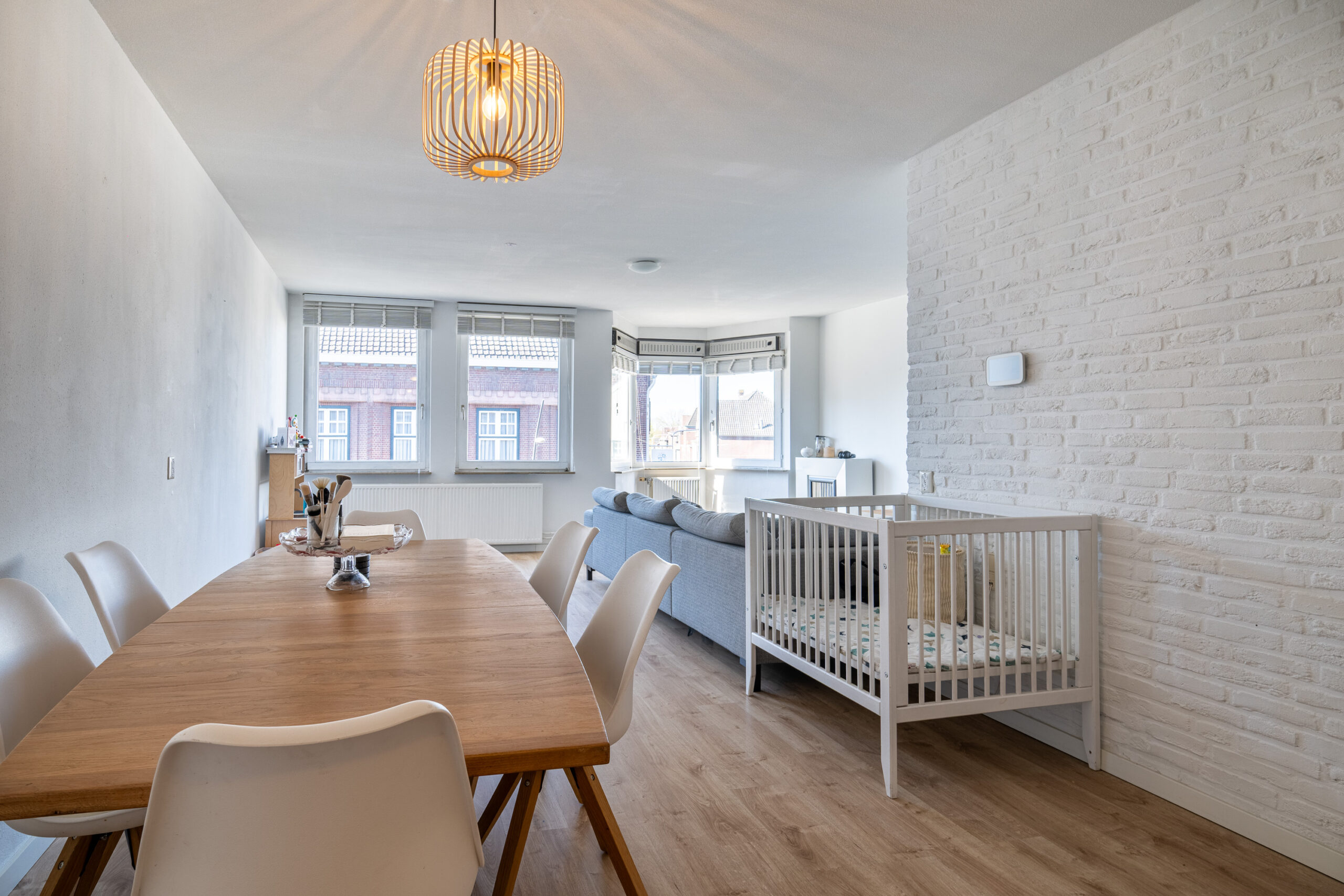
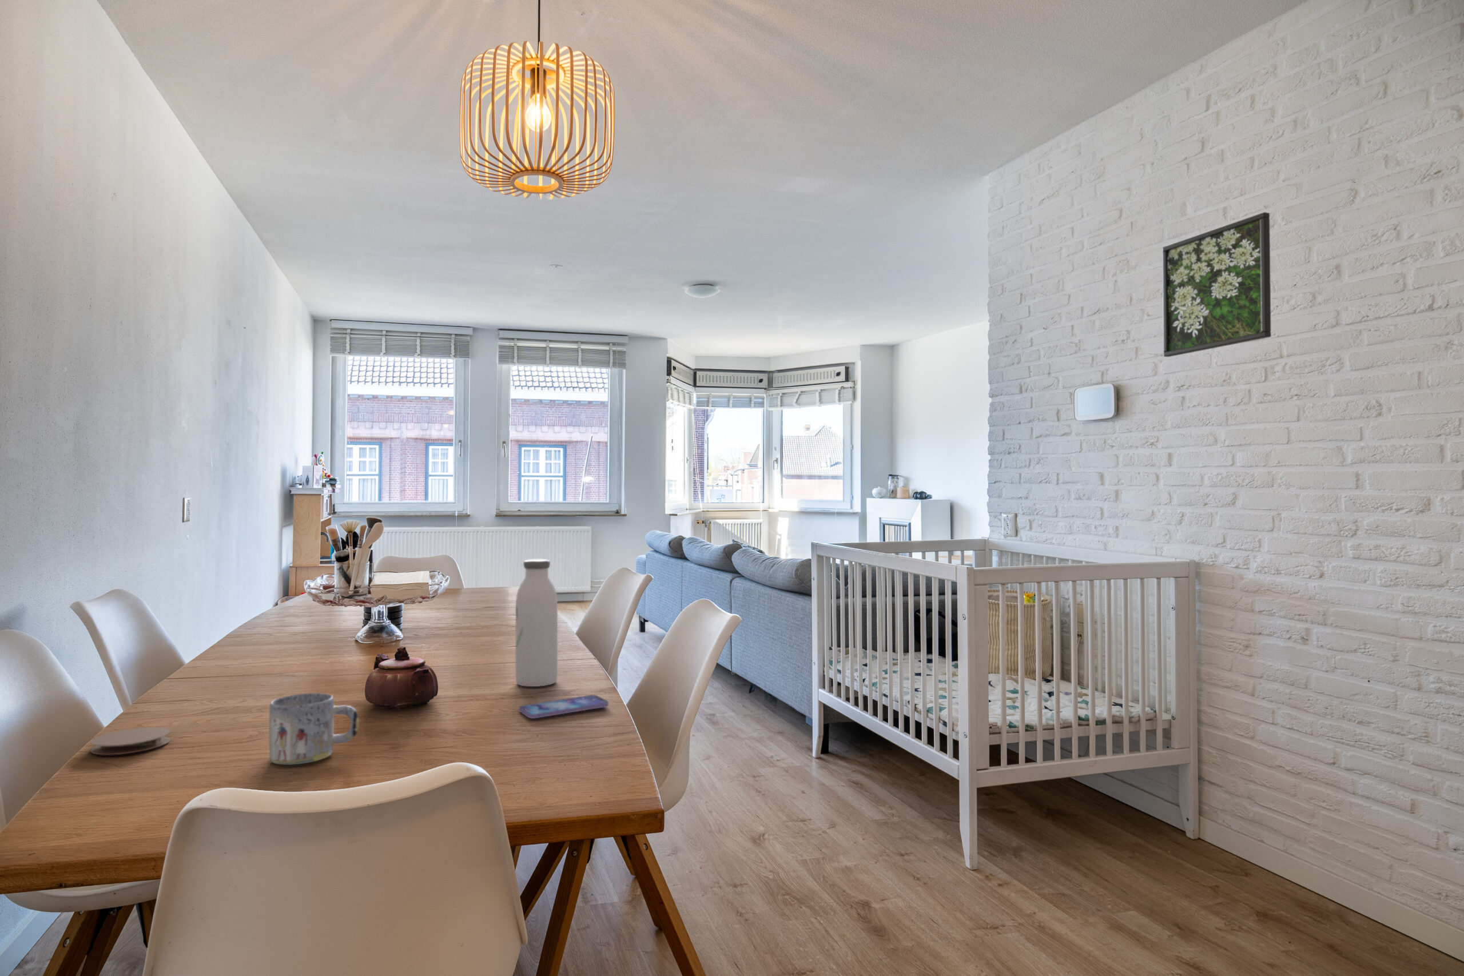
+ coaster (131, 741)
+ teapot (401, 674)
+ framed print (1213, 289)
+ mug (315, 727)
+ water bottle (536, 621)
+ smartphone (564, 706)
